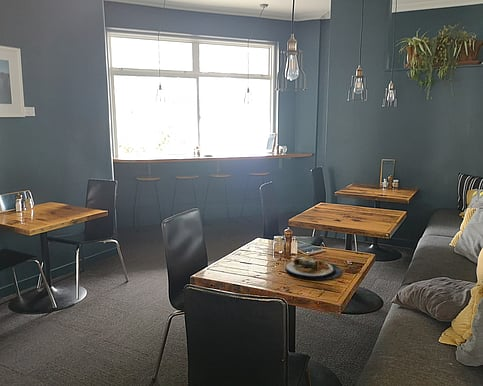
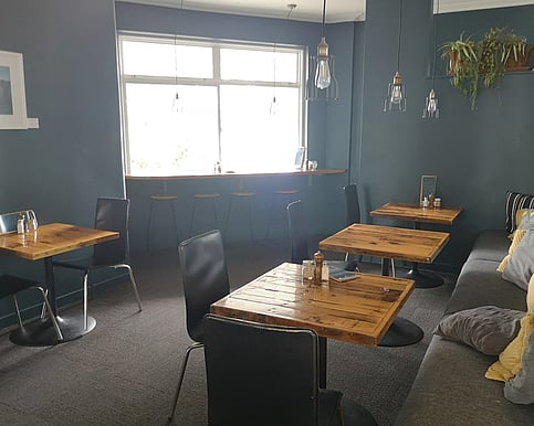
- plate (313, 262)
